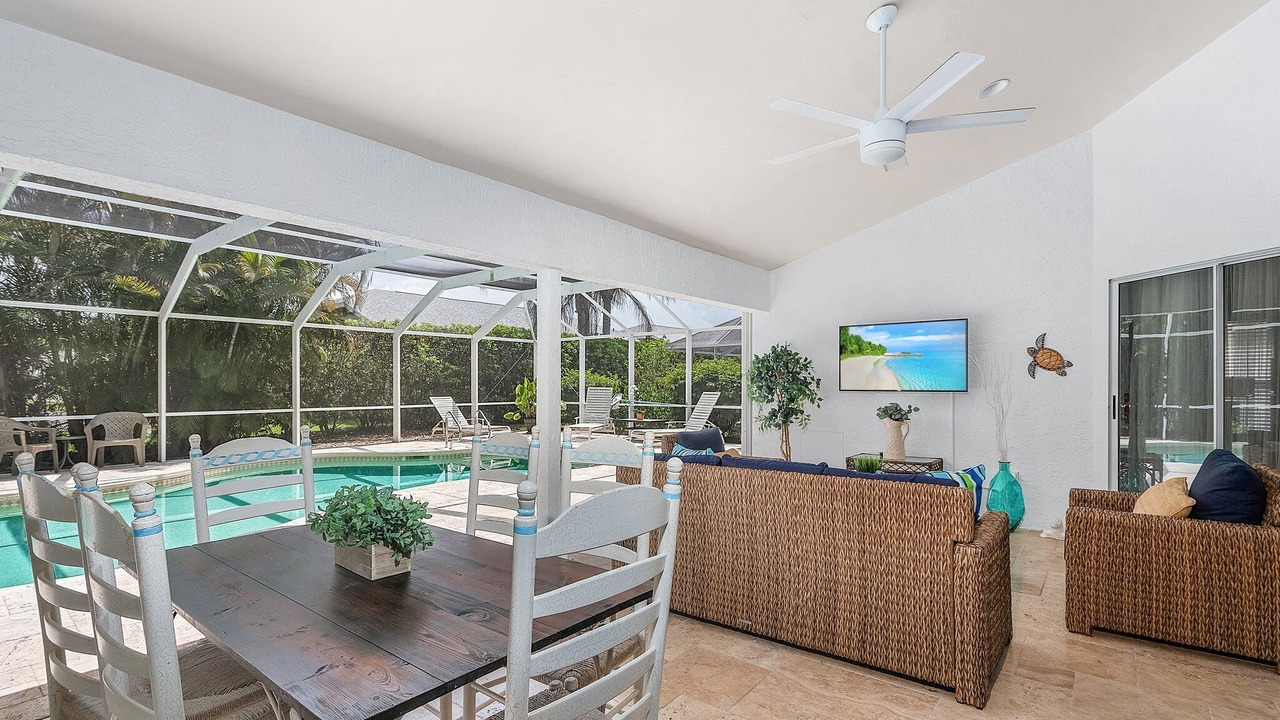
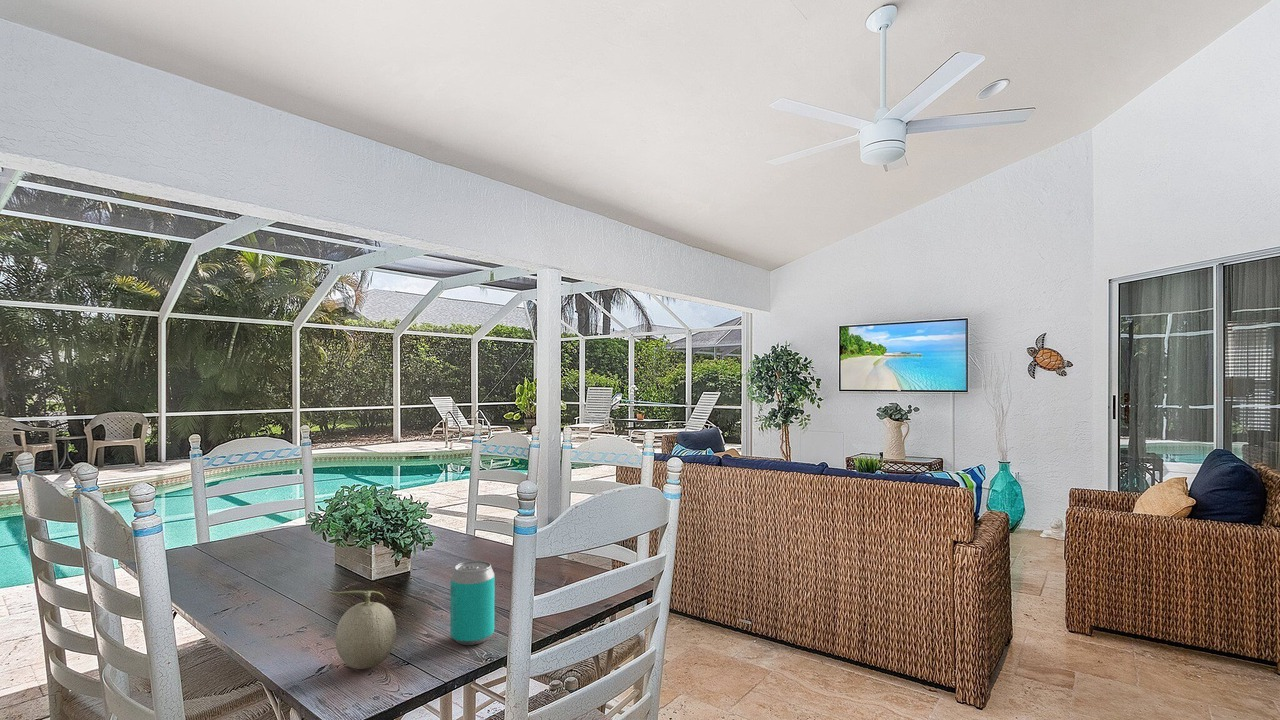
+ fruit (367, 624)
+ beverage can (472, 602)
